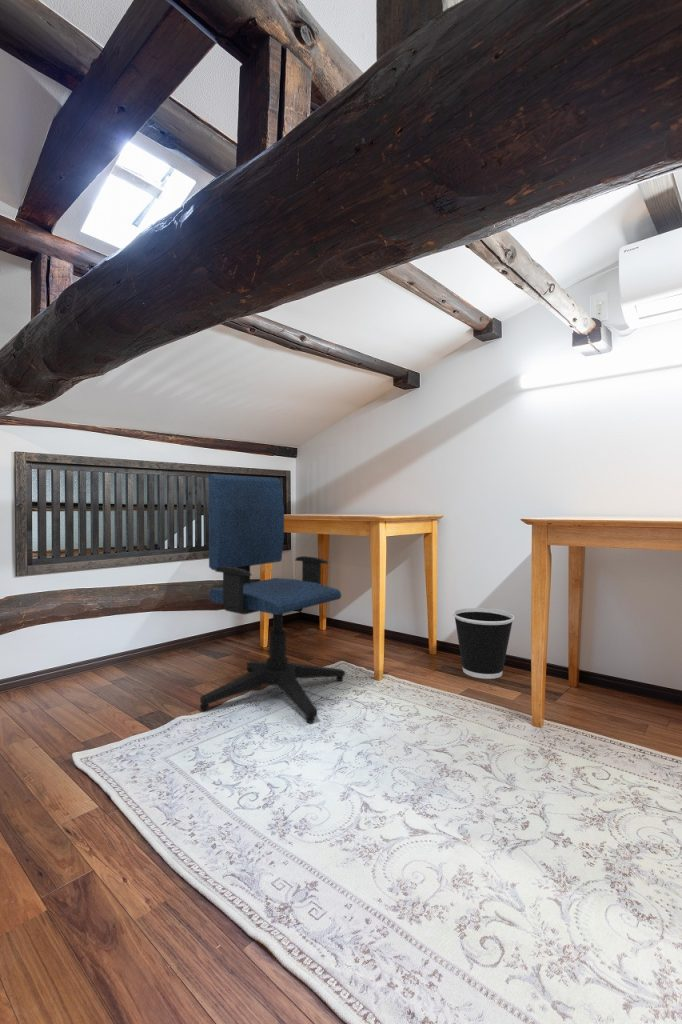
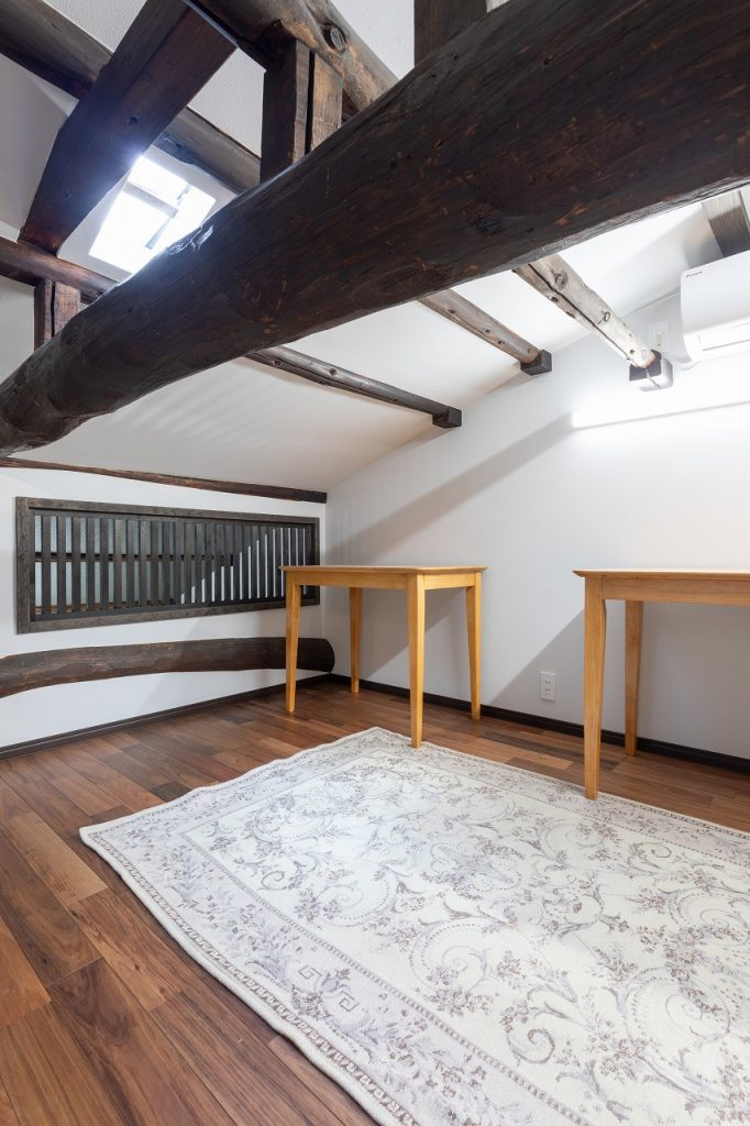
- wastebasket (482, 643)
- office chair (277, 585)
